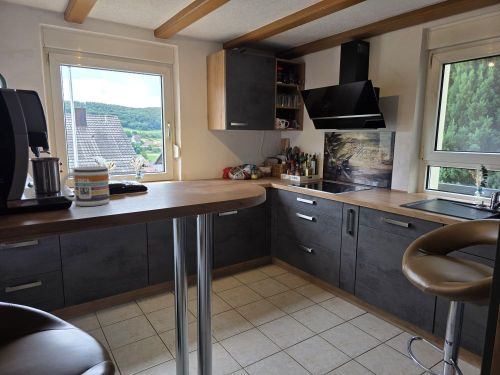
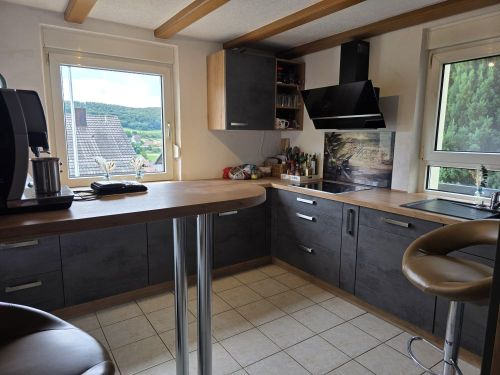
- mug (87, 185)
